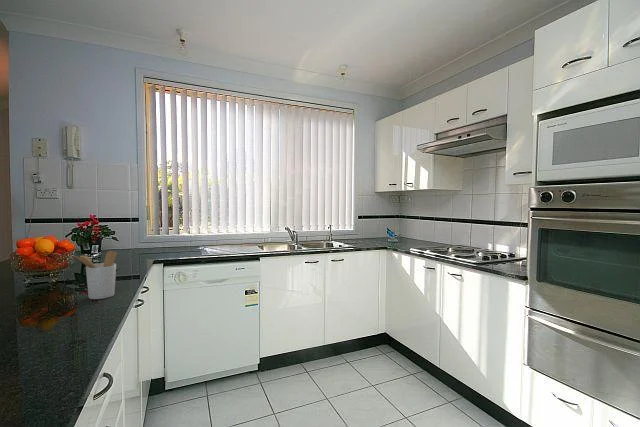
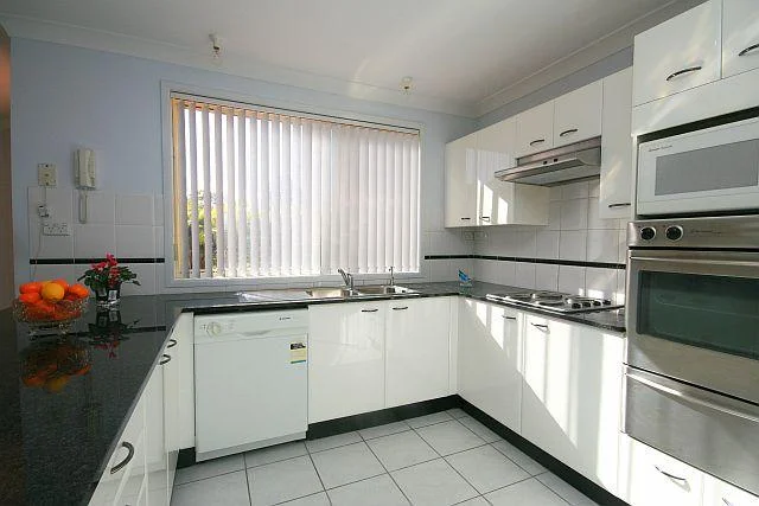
- utensil holder (95, 274)
